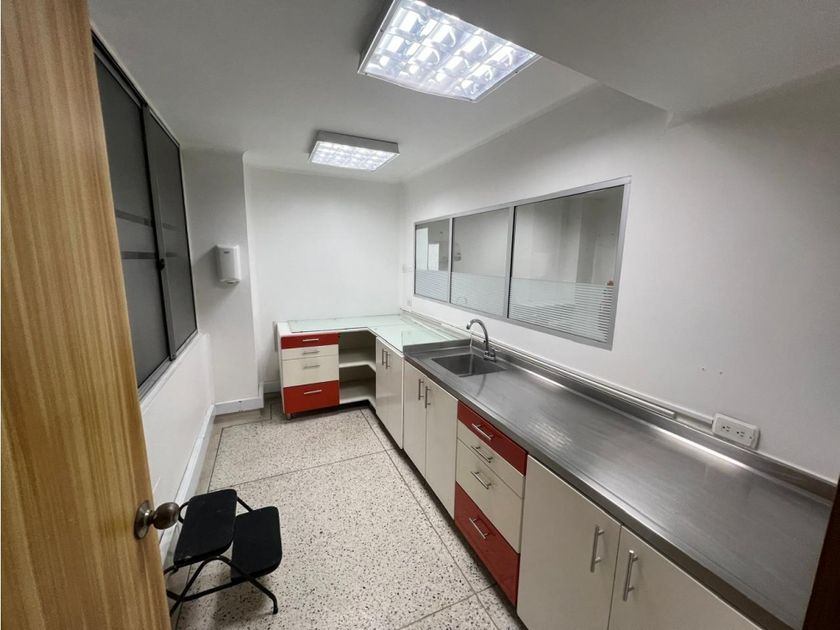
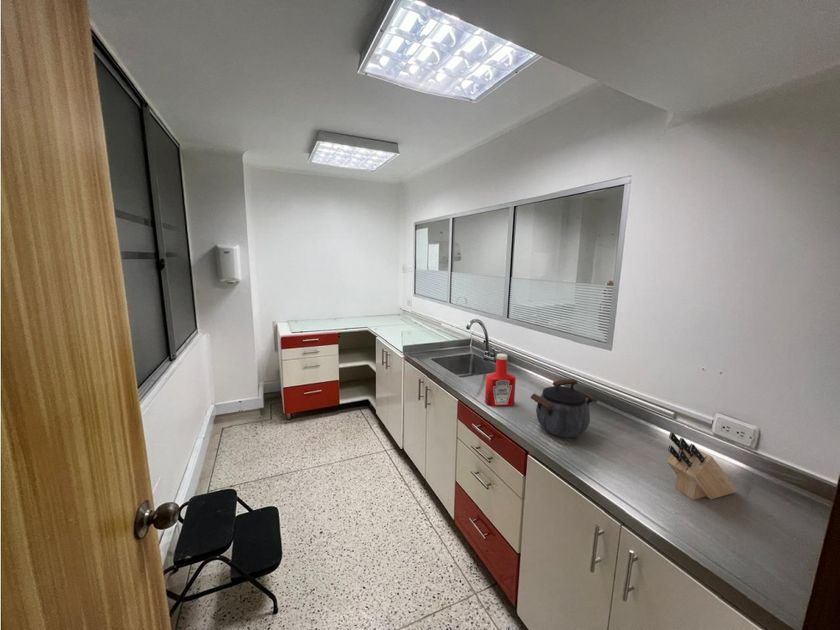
+ kettle (562, 406)
+ knife block (700, 462)
+ soap bottle (500, 379)
